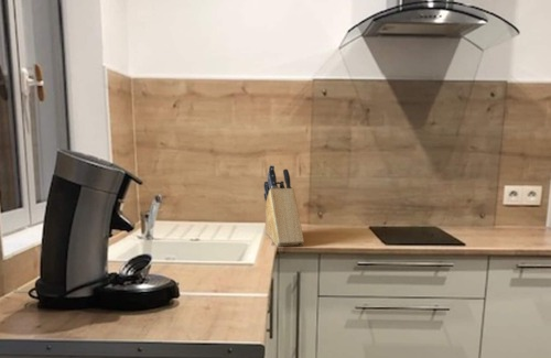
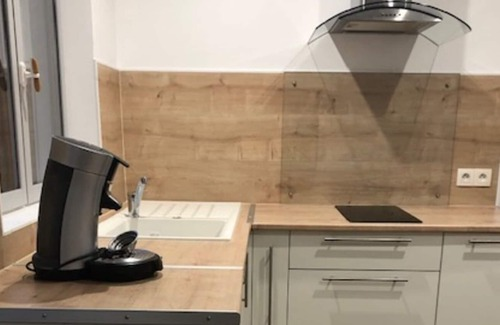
- knife block (281, 203)
